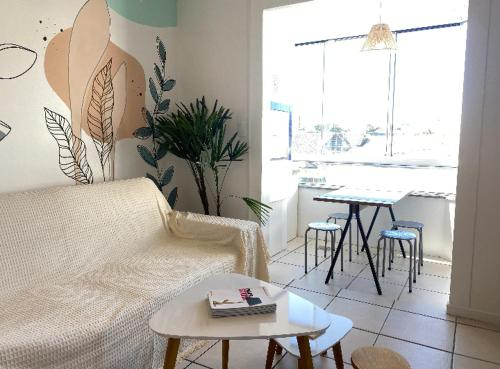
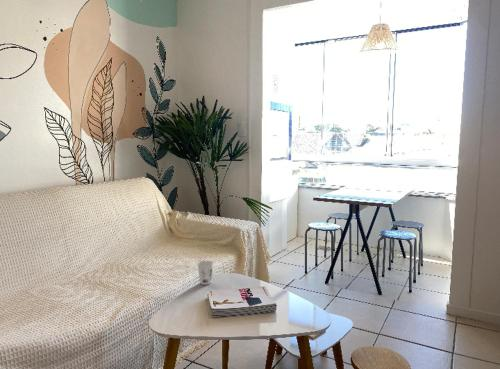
+ cup (205, 272)
